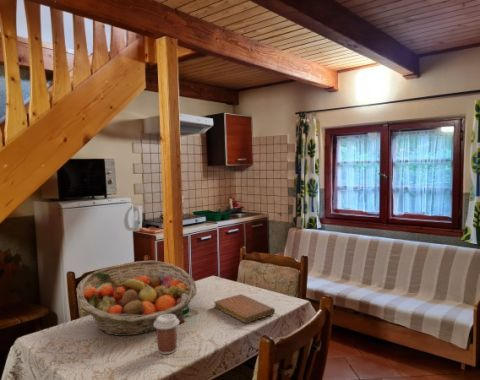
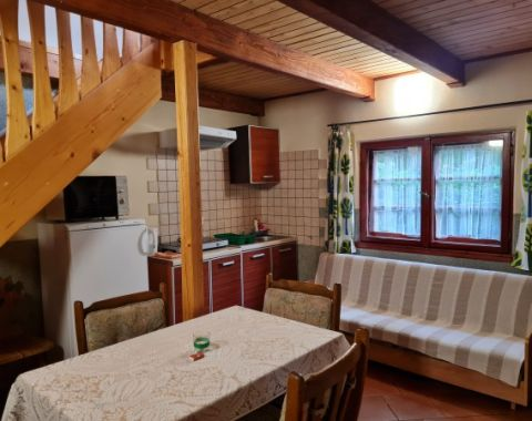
- coffee cup (166, 333)
- fruit basket (139, 295)
- notebook (243, 307)
